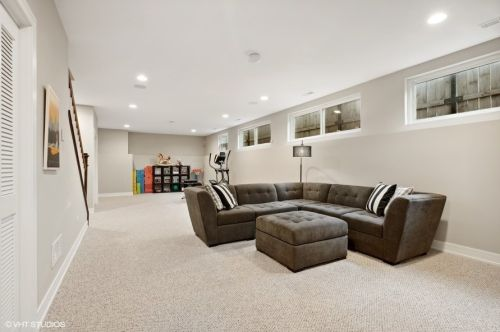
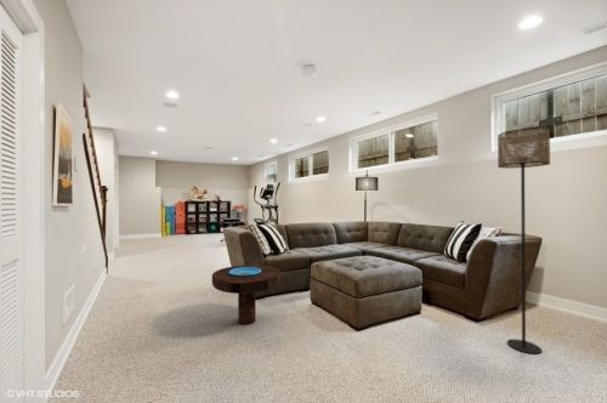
+ side table (246, 295)
+ floor lamp (523, 239)
